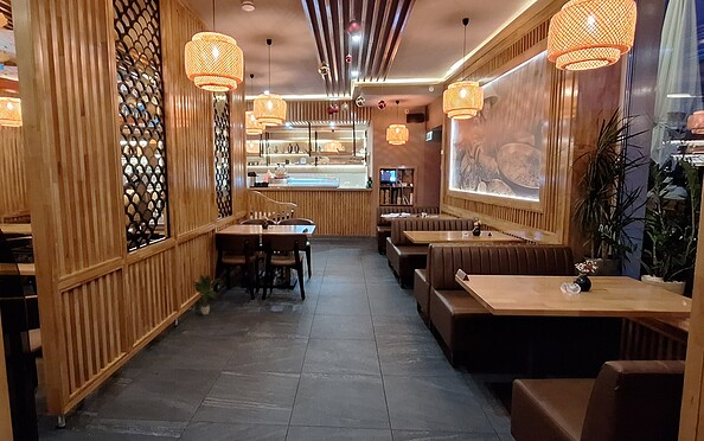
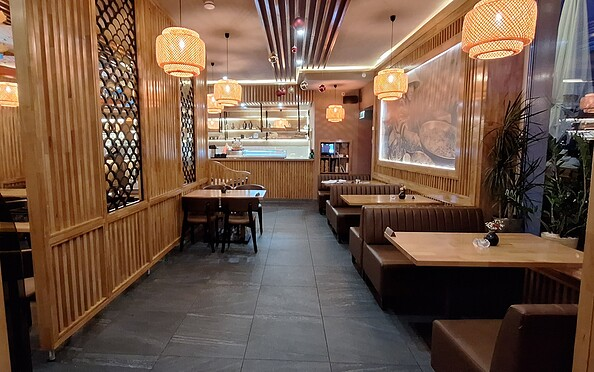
- potted plant (206, 293)
